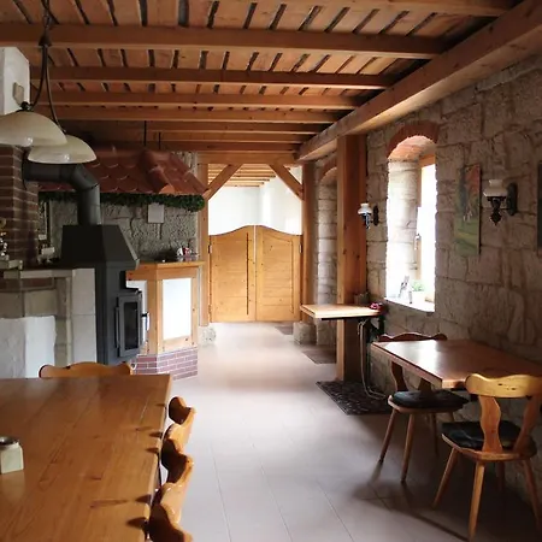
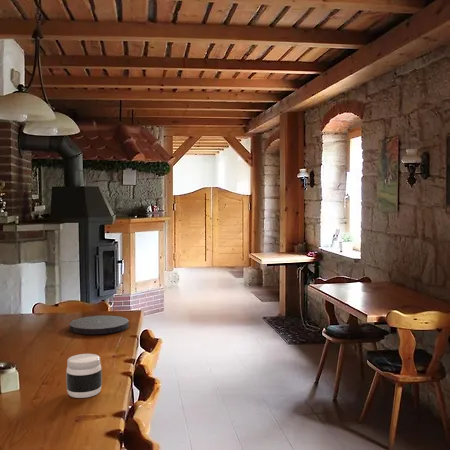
+ jar (84, 375)
+ plate (99, 324)
